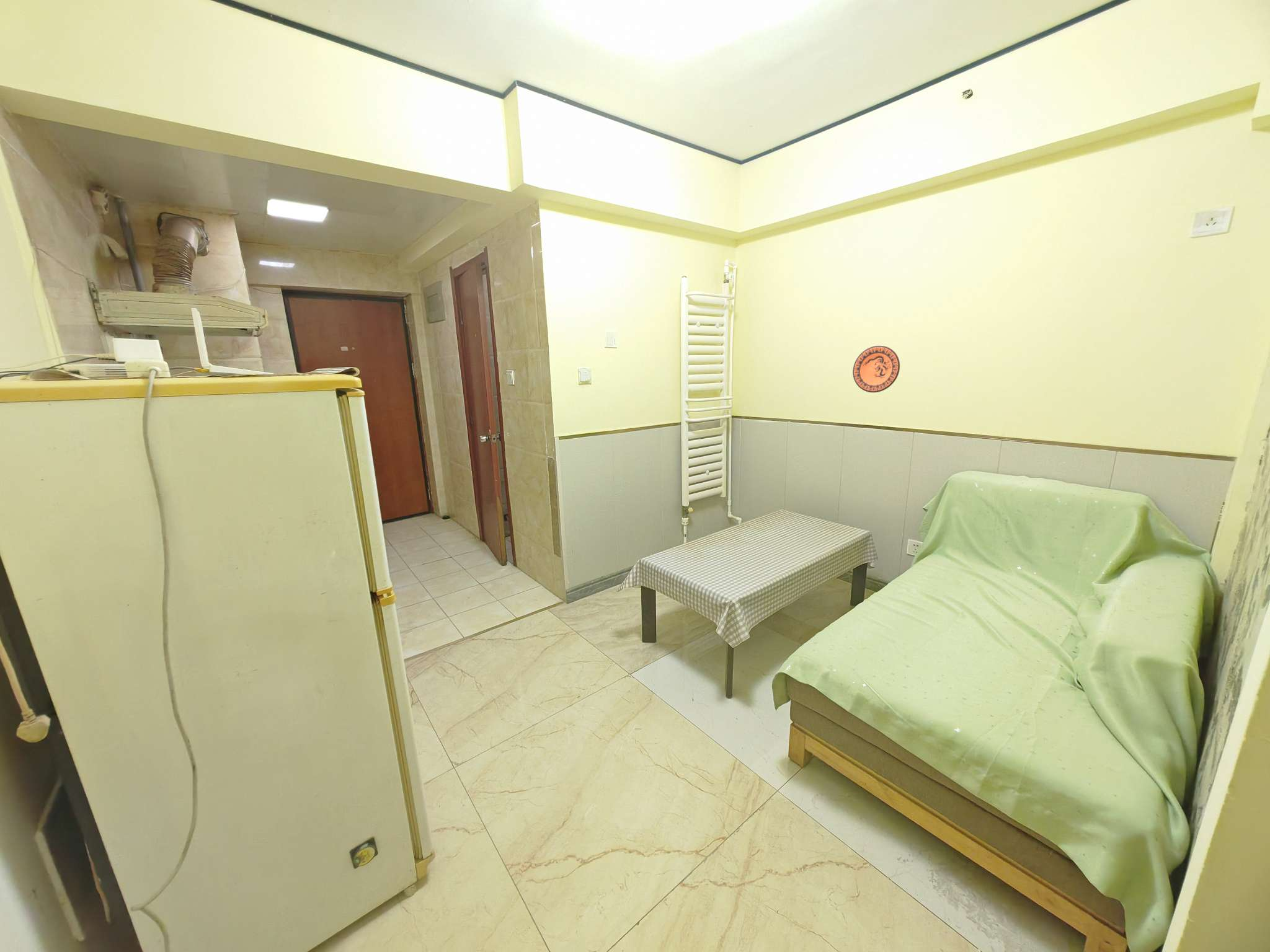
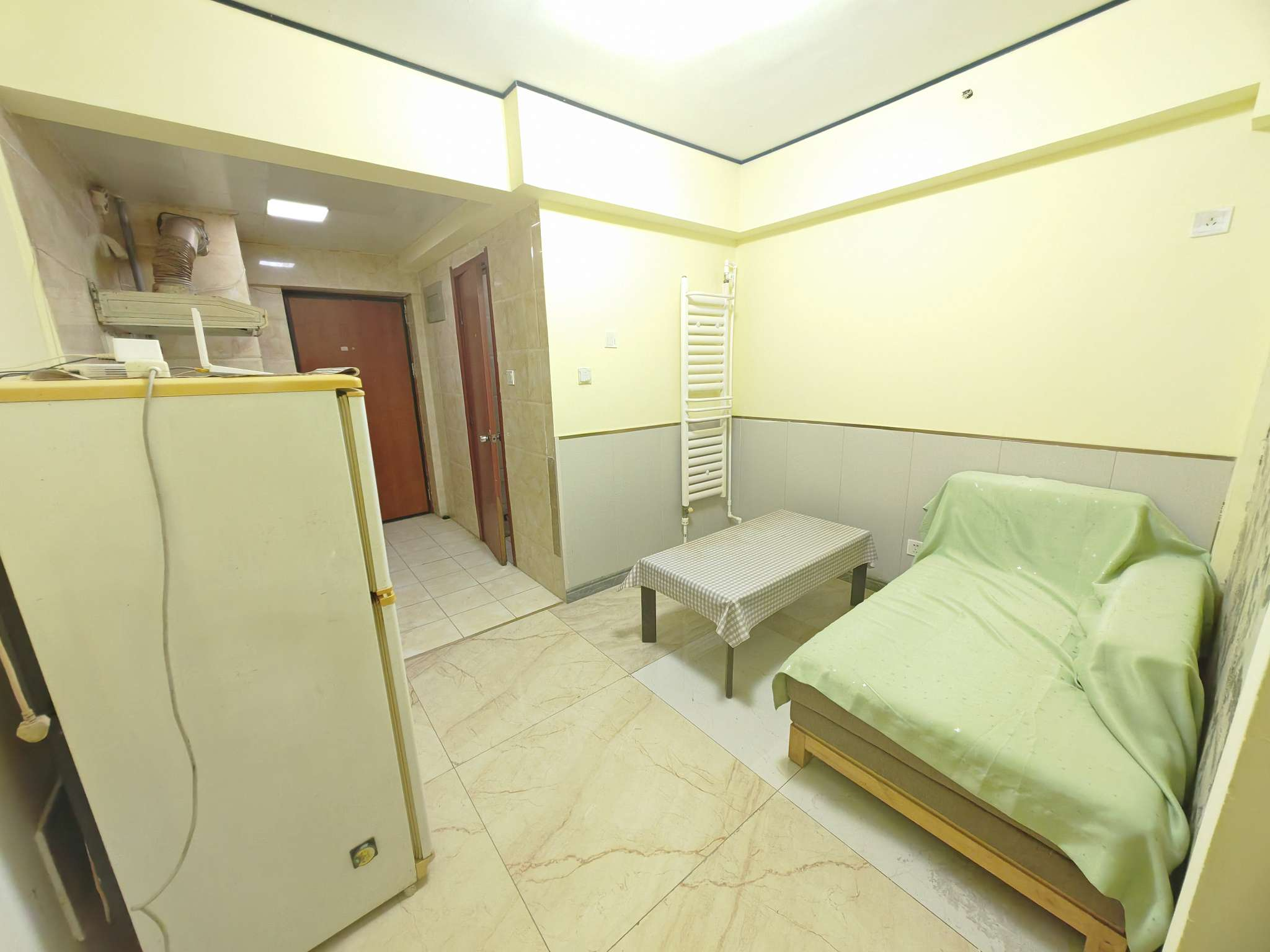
- decorative plate (876, 369)
